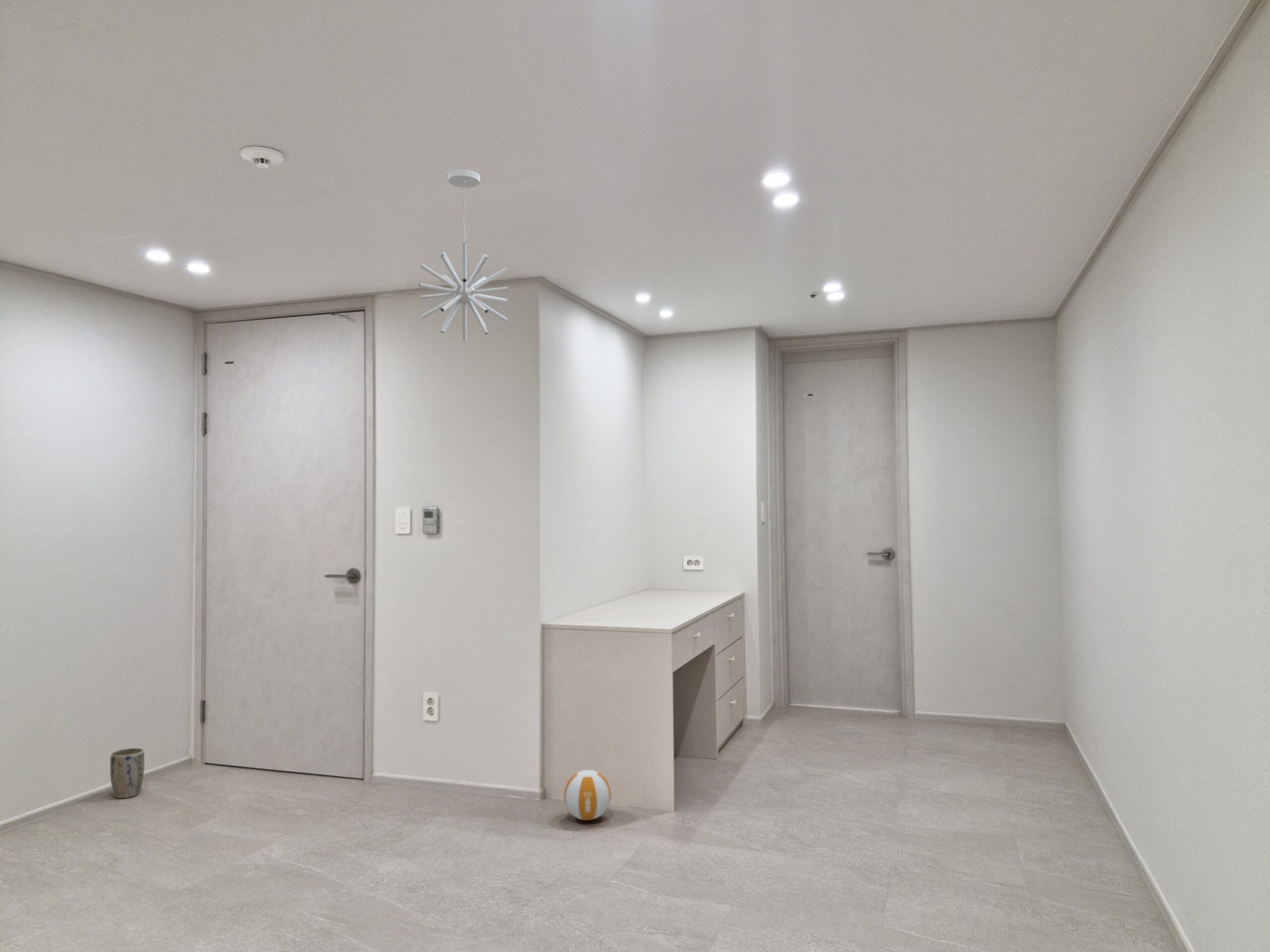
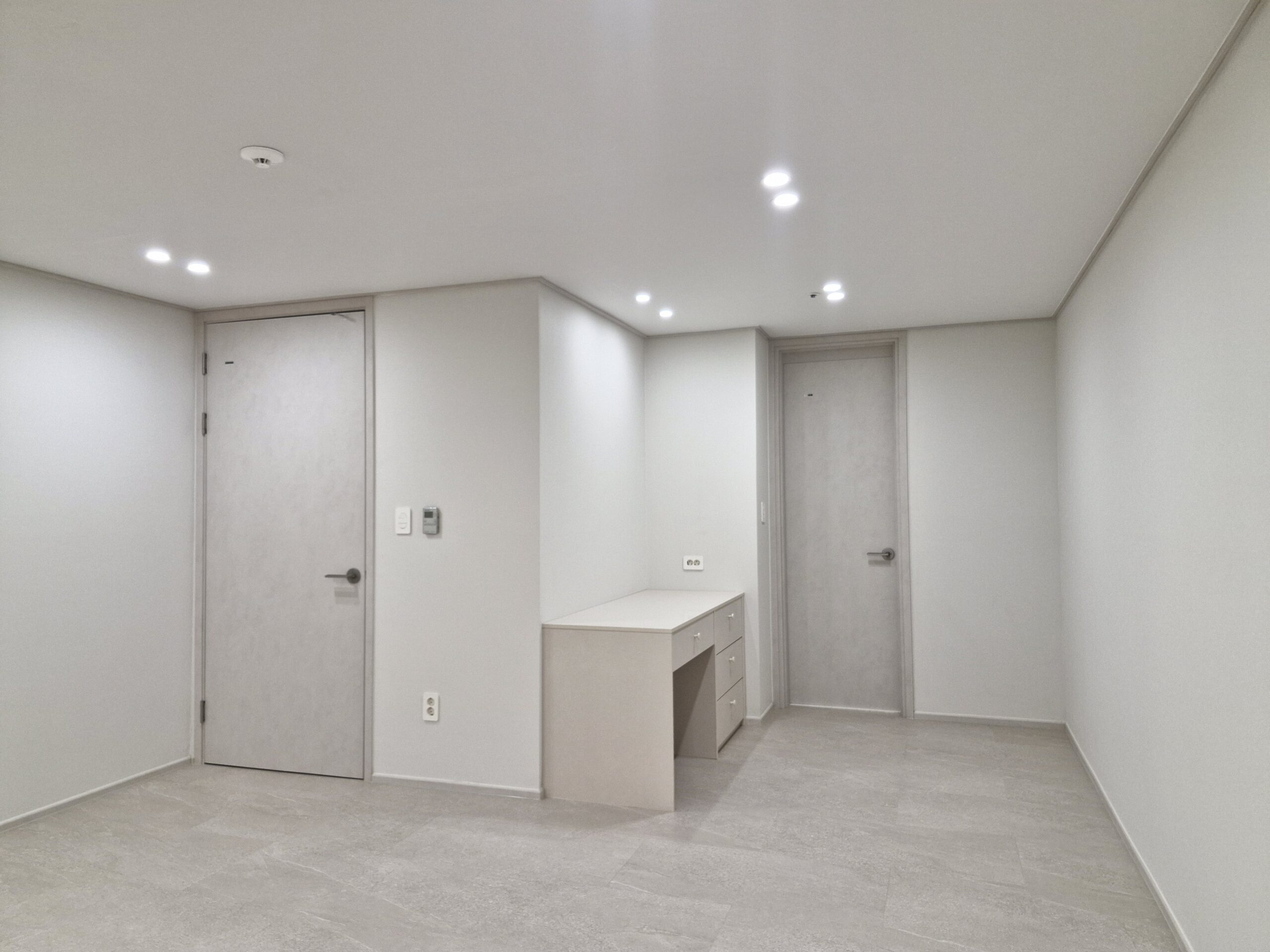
- pendant light (464, 255)
- plant pot (127, 773)
- volleyball (587, 795)
